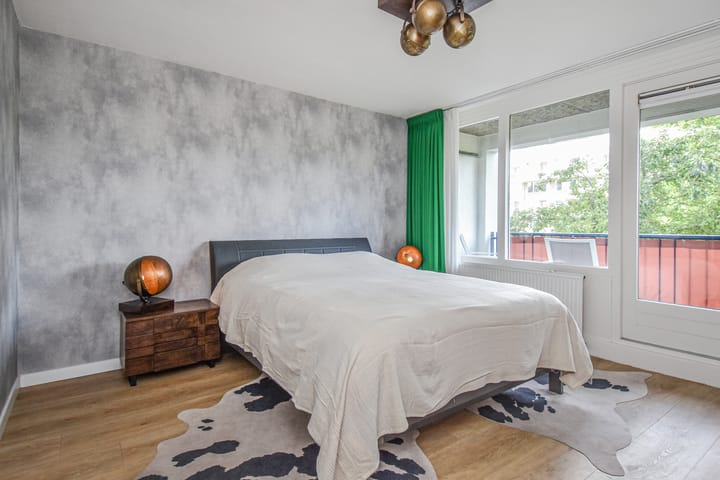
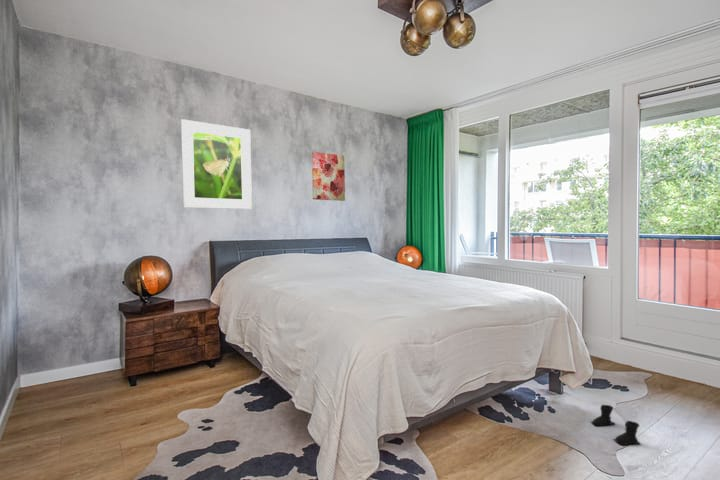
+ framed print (218, 166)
+ wall art (328, 177)
+ boots (614, 423)
